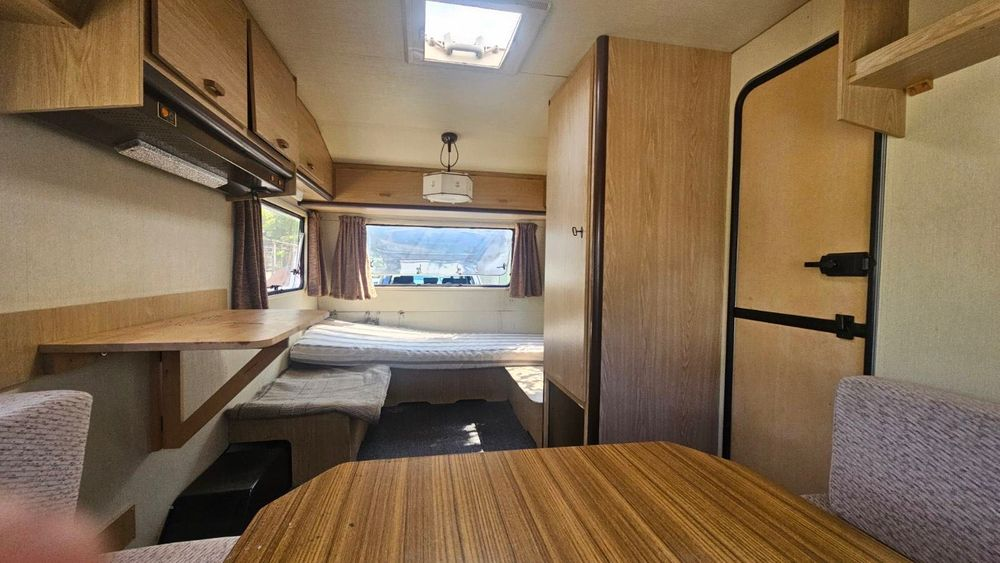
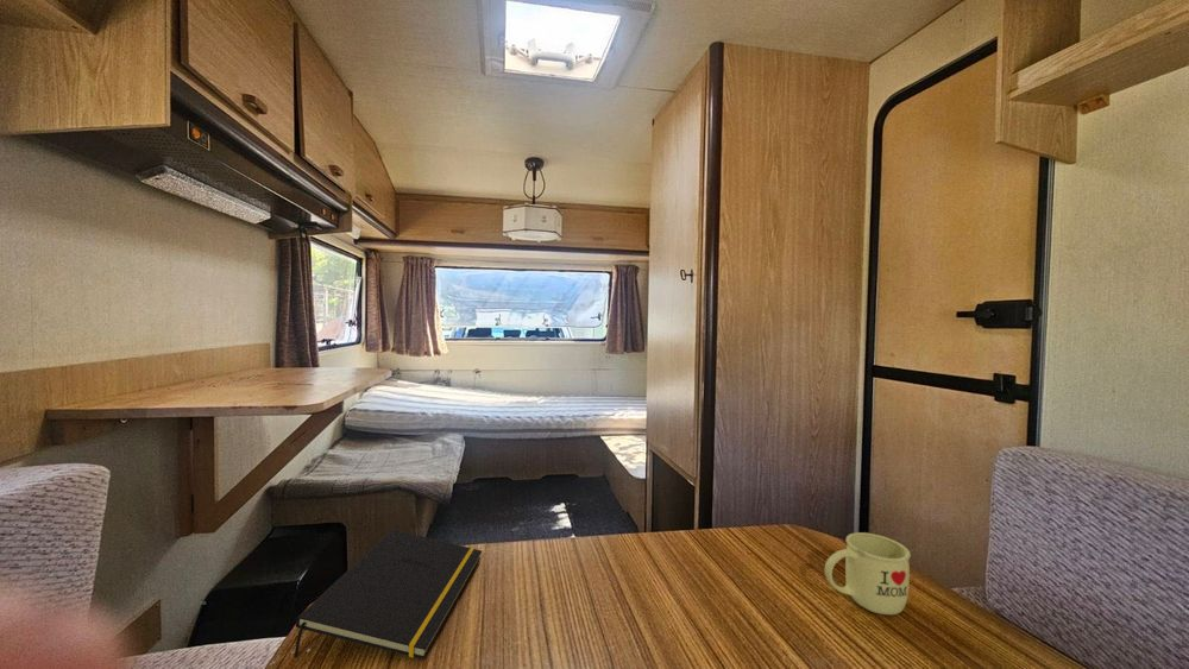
+ mug (866, 574)
+ notepad (404, 582)
